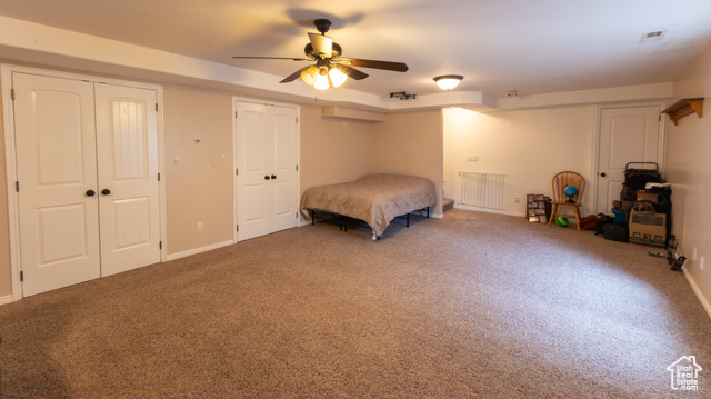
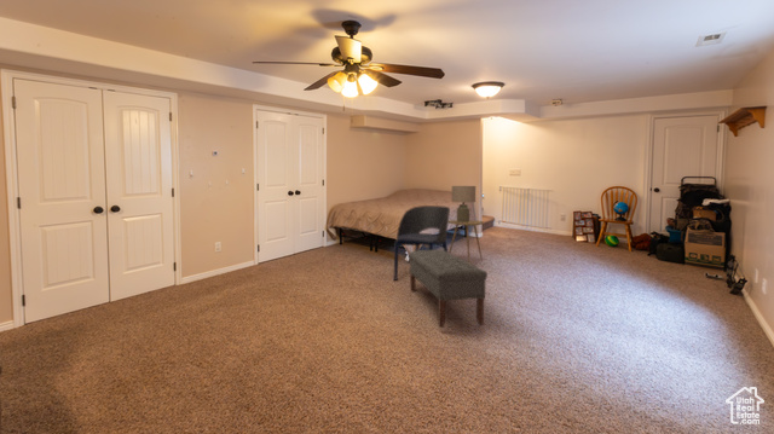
+ side table (468, 241)
+ chair (422, 242)
+ lamp (463, 203)
+ bench (441, 283)
